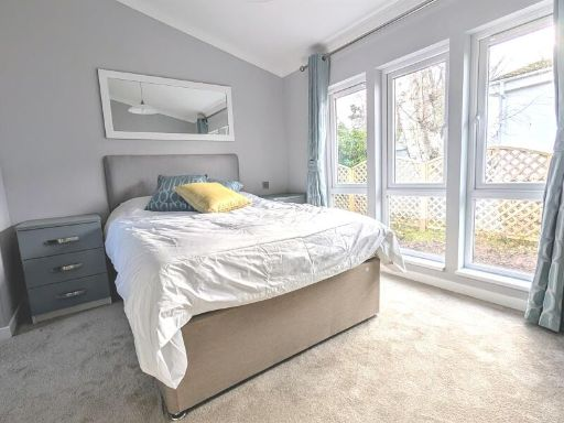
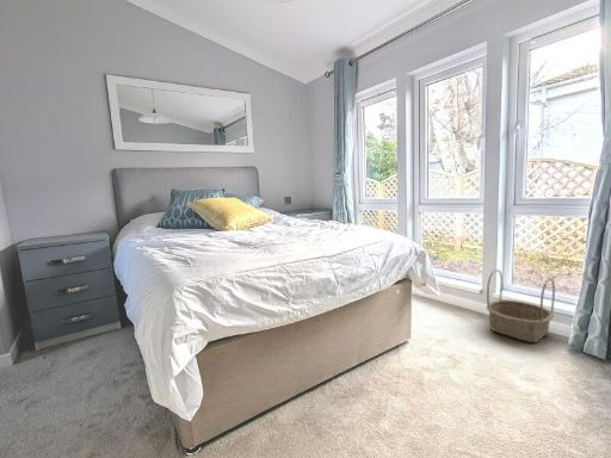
+ basket (518, 303)
